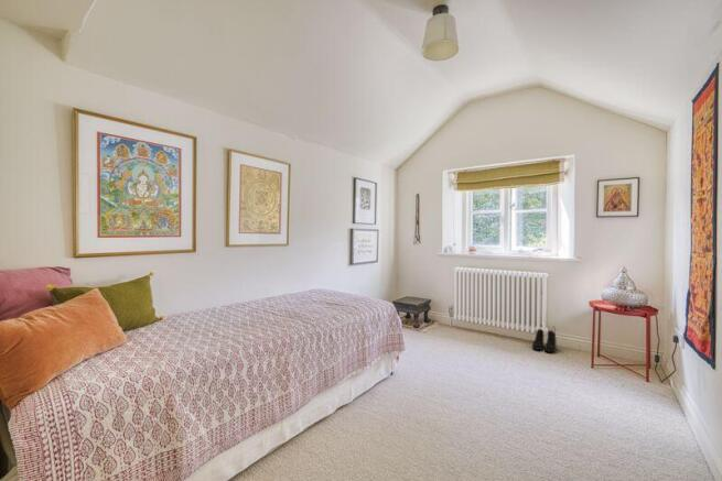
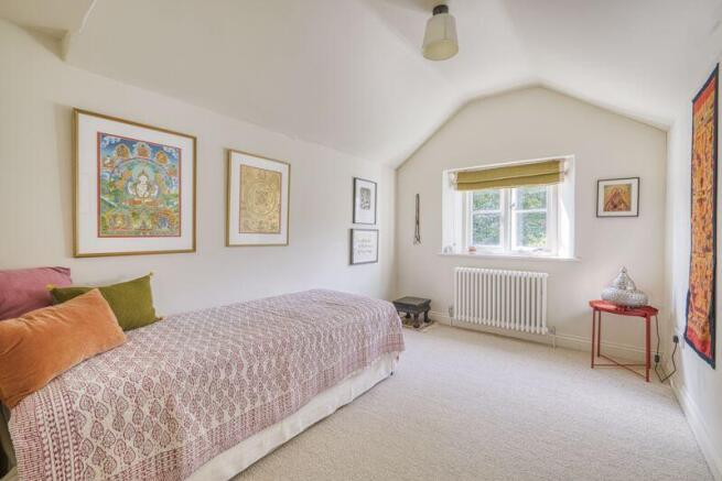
- boots (542, 339)
